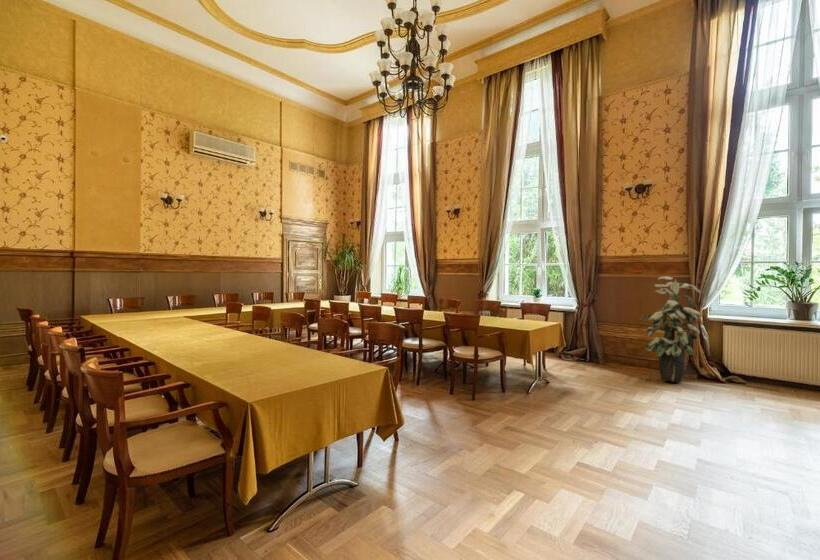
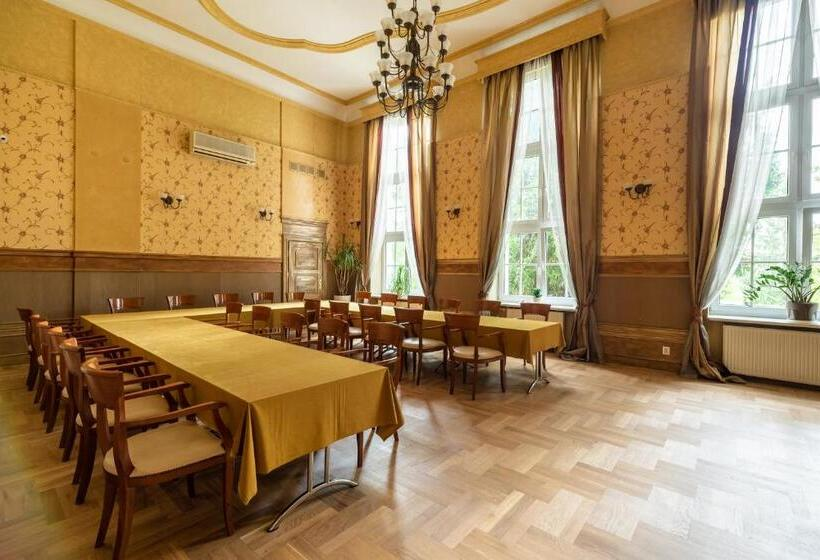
- indoor plant (670, 328)
